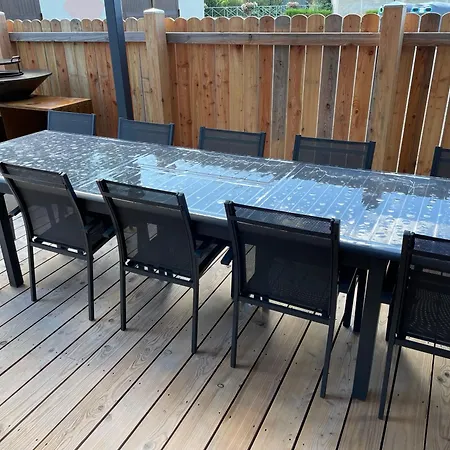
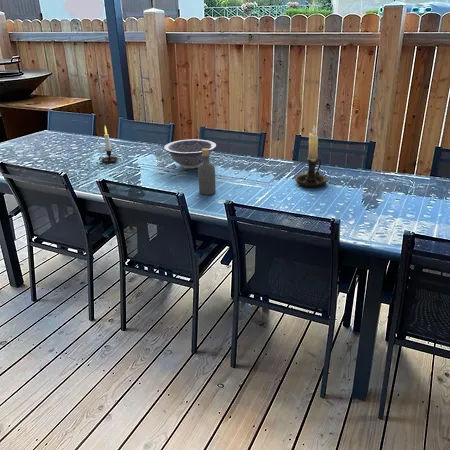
+ candle (105, 143)
+ candle holder (314, 153)
+ decorative bowl (190, 155)
+ bottle (206, 171)
